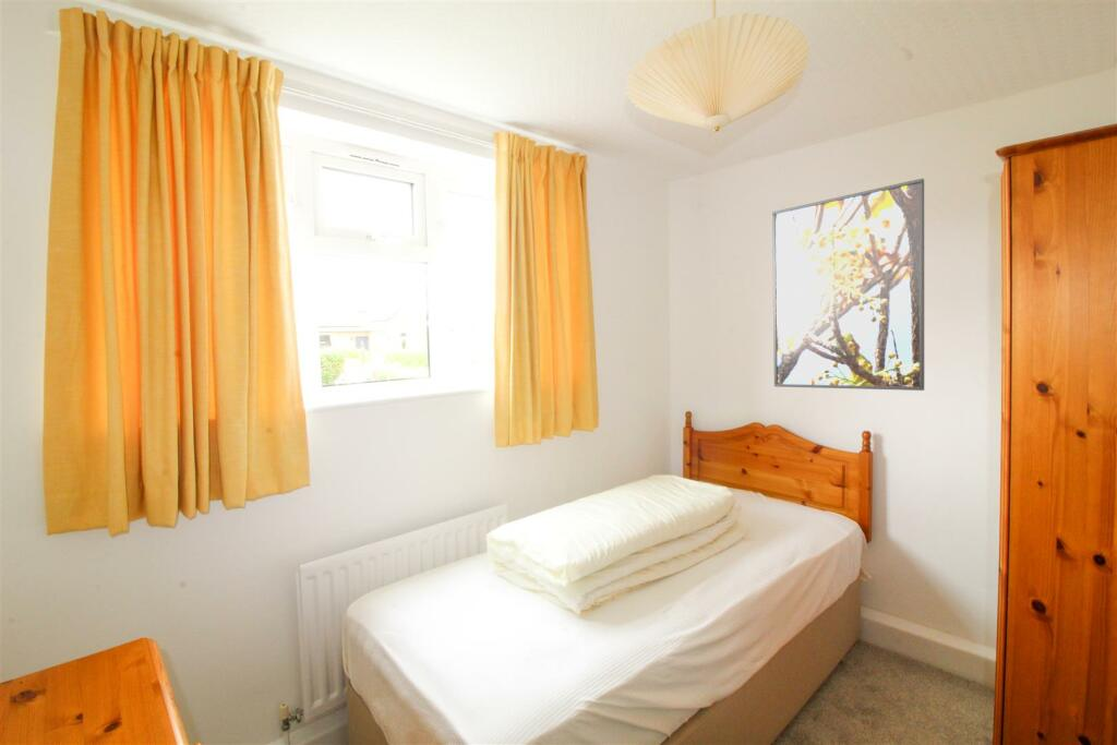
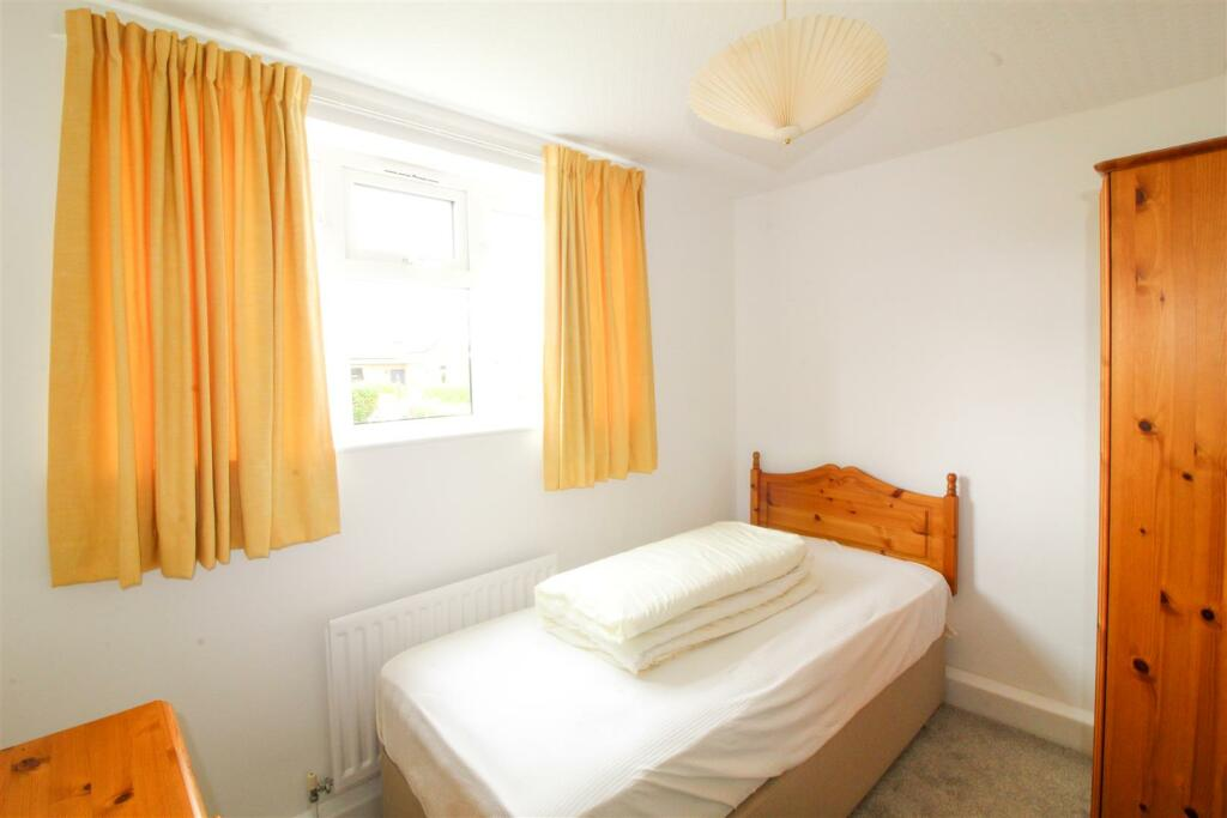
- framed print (841, 292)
